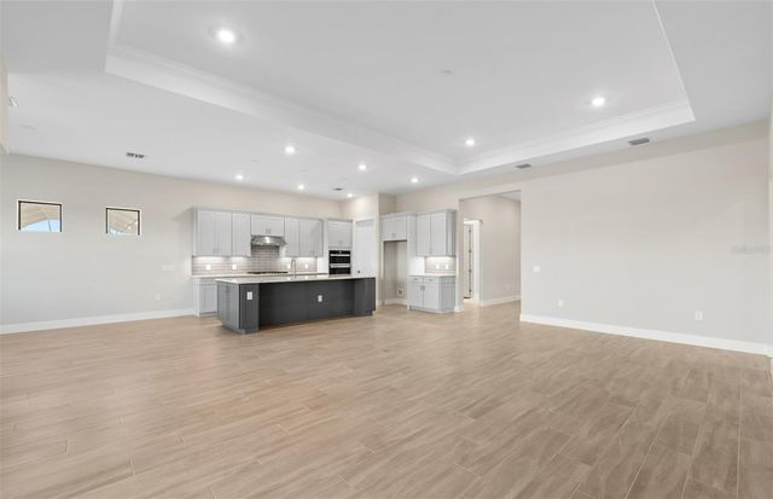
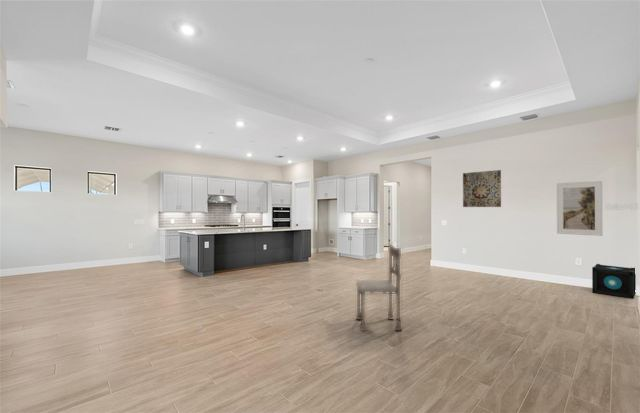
+ speaker (613, 280)
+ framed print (578, 208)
+ dining chair (377, 285)
+ wall art (481, 189)
